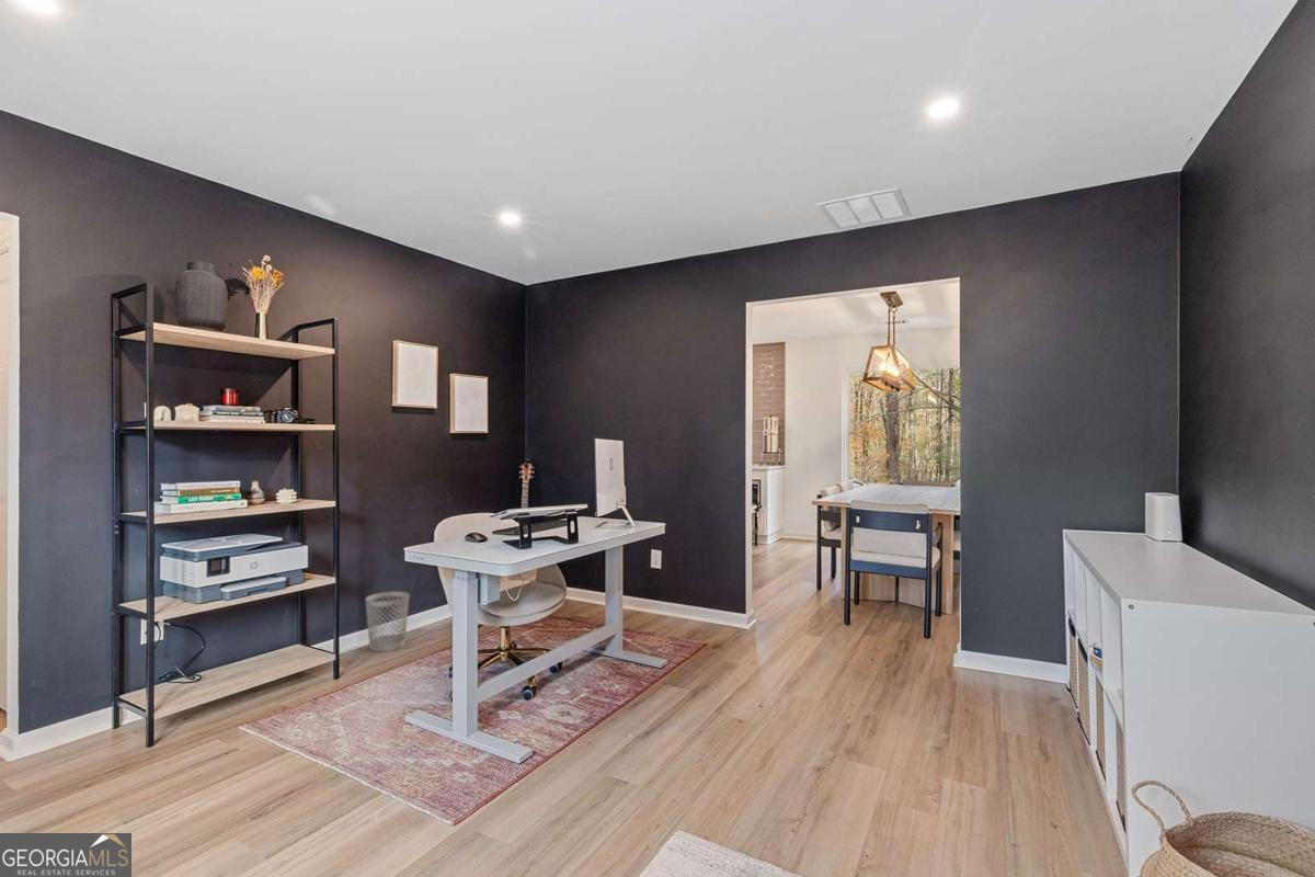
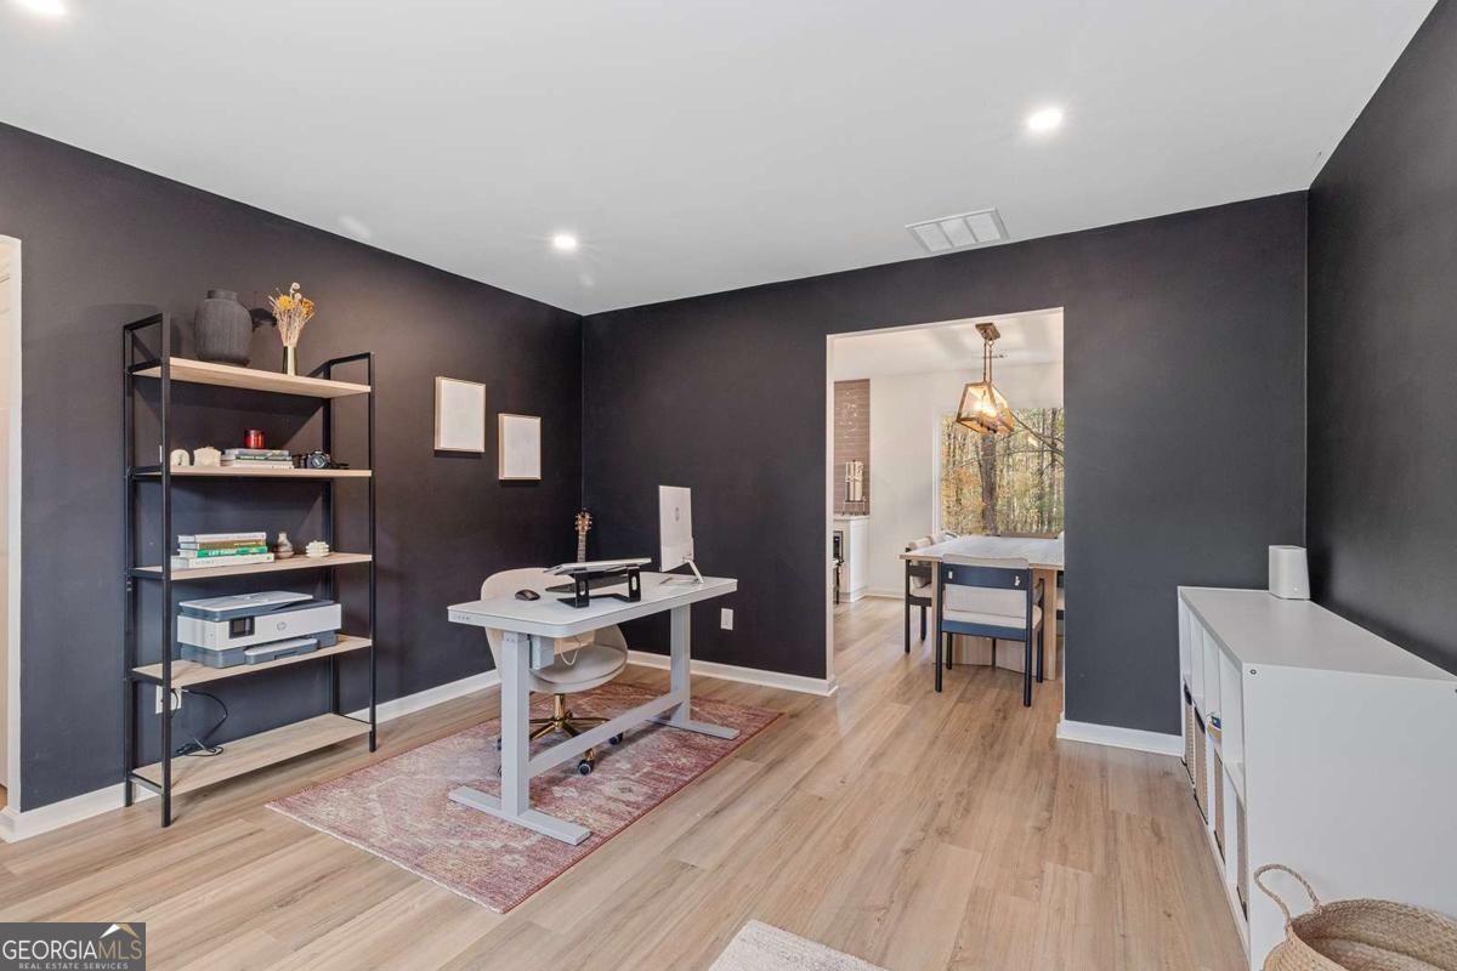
- wastebasket (388, 622)
